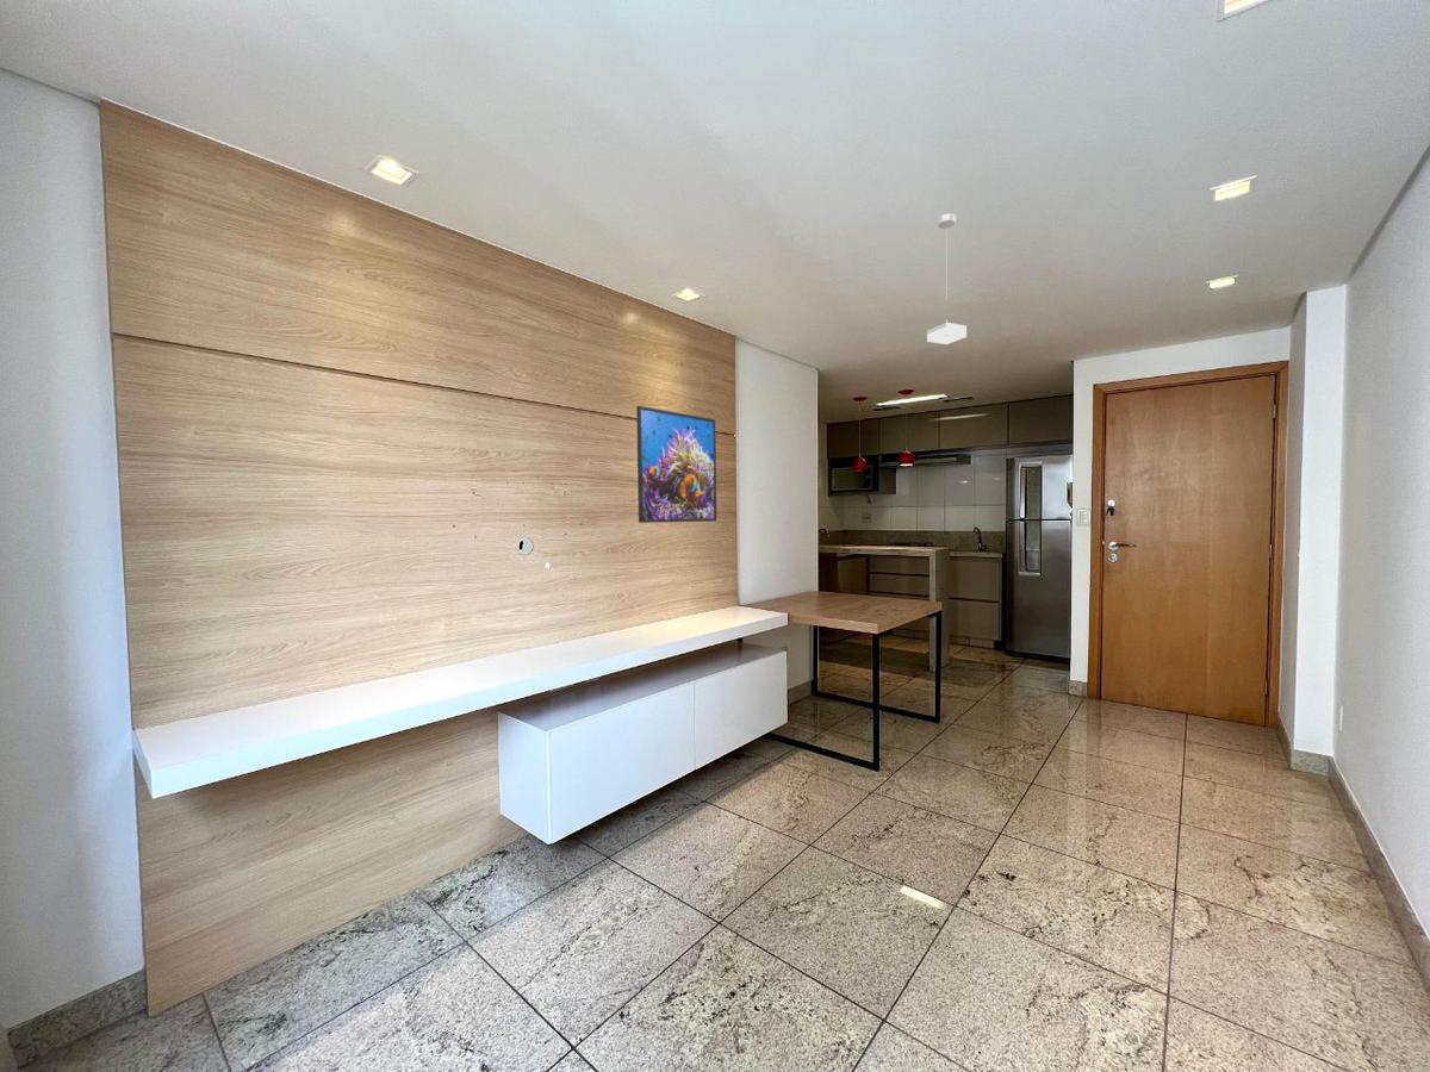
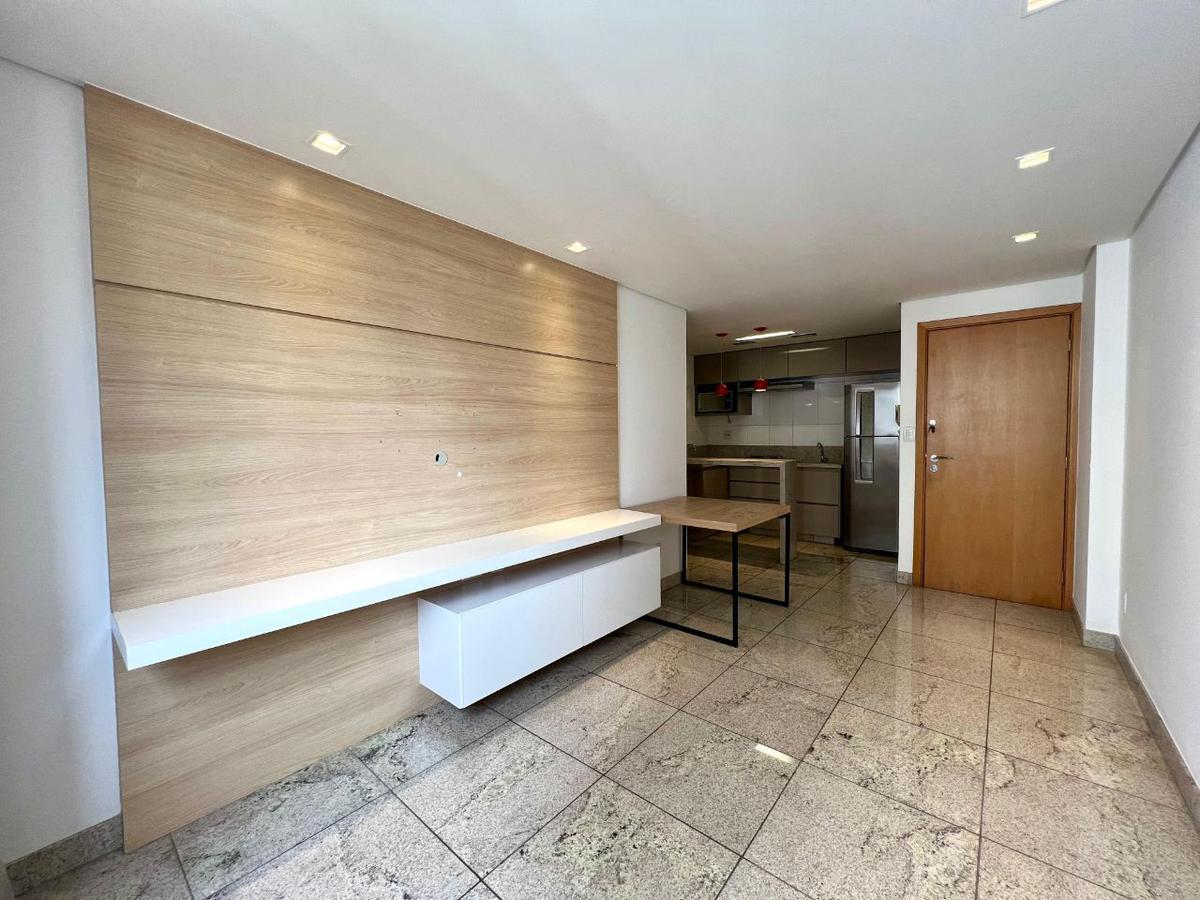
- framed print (679, 467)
- pendant lamp (946, 279)
